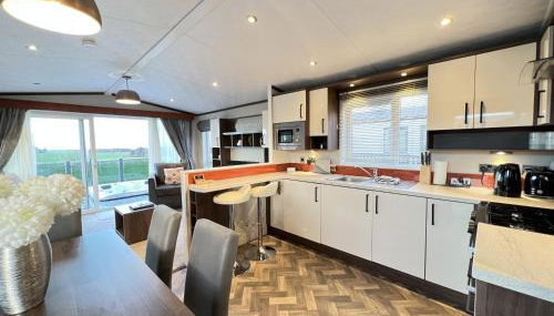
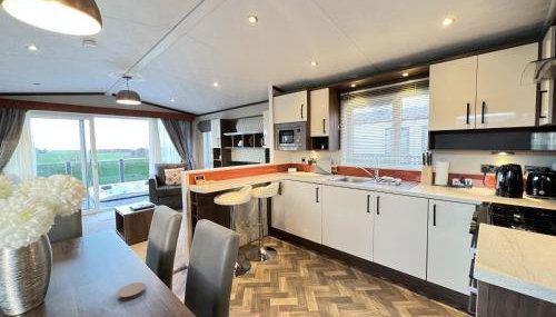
+ coaster (131, 290)
